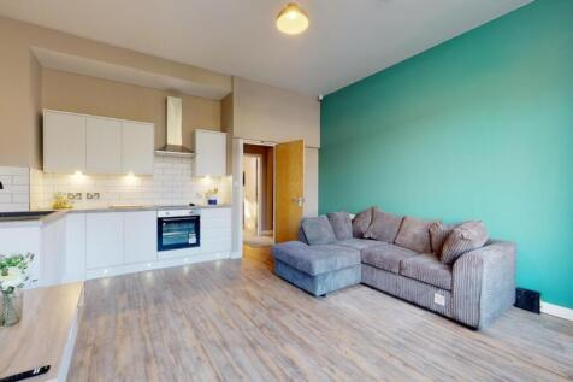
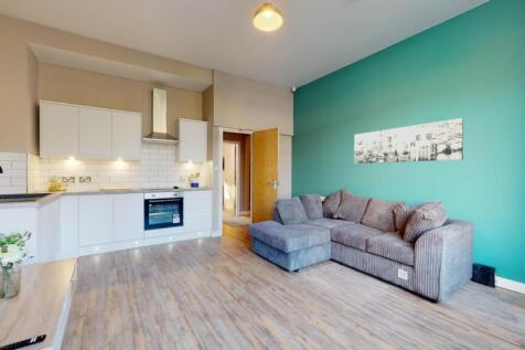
+ wall art (398, 145)
